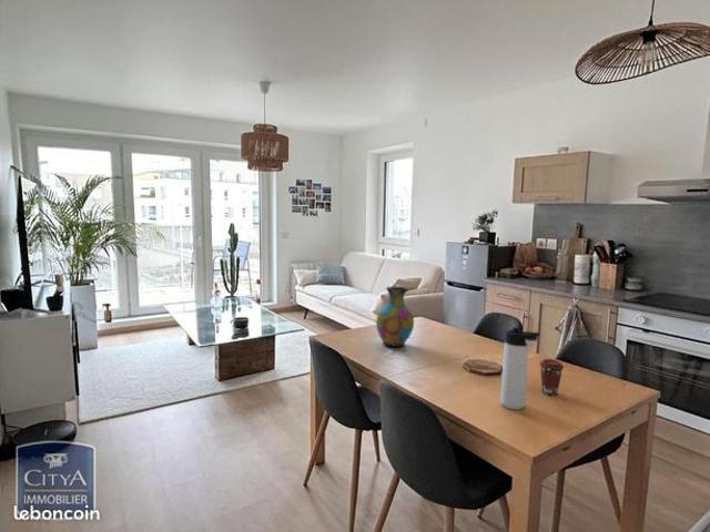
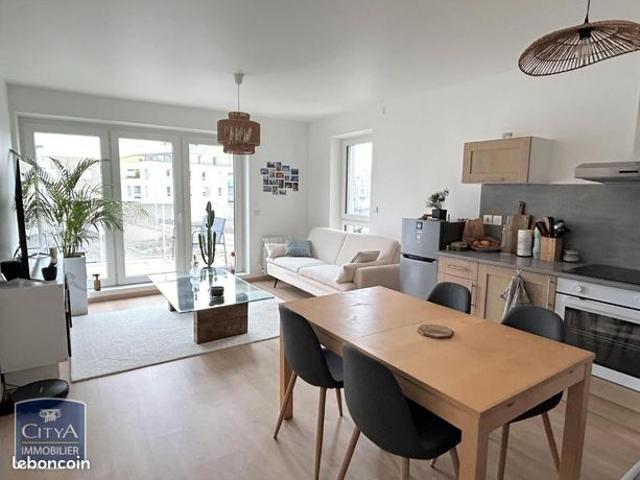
- vase (395, 316)
- coffee cup (550, 377)
- thermos bottle (519, 368)
